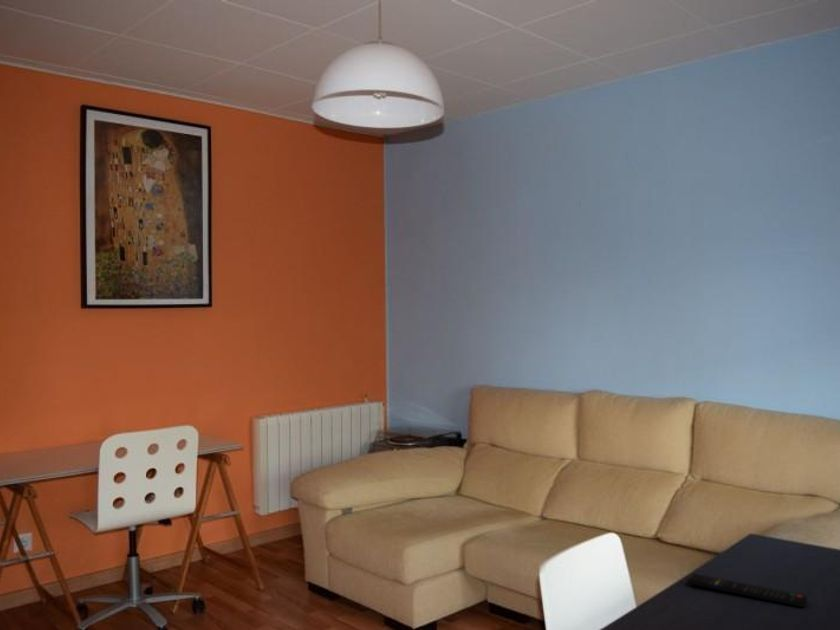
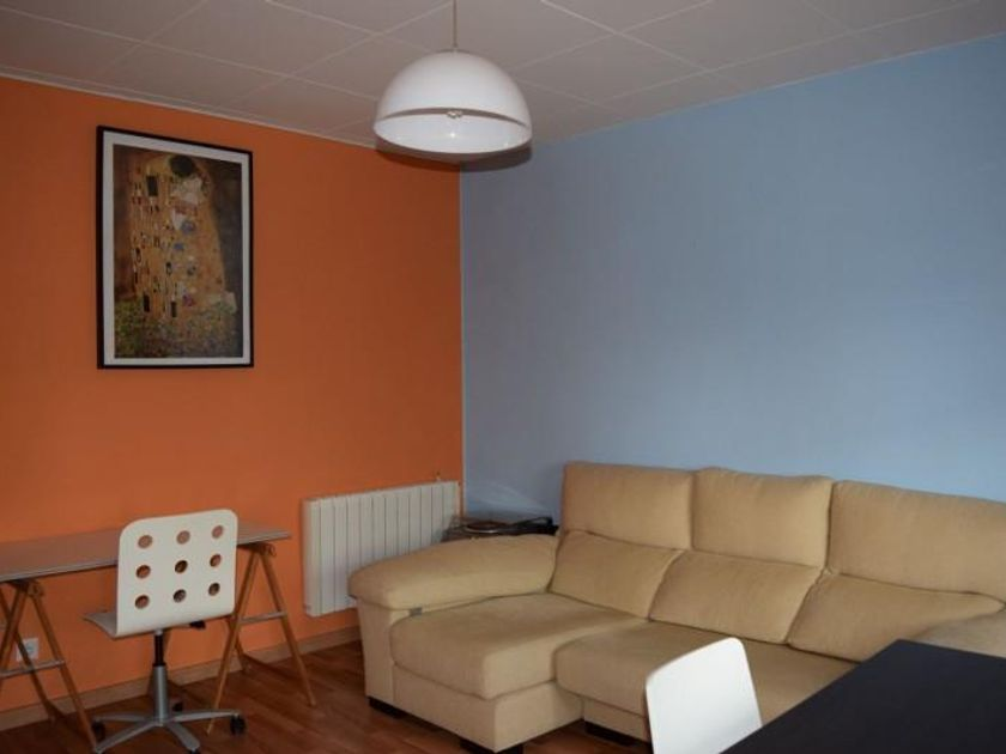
- remote control (746, 590)
